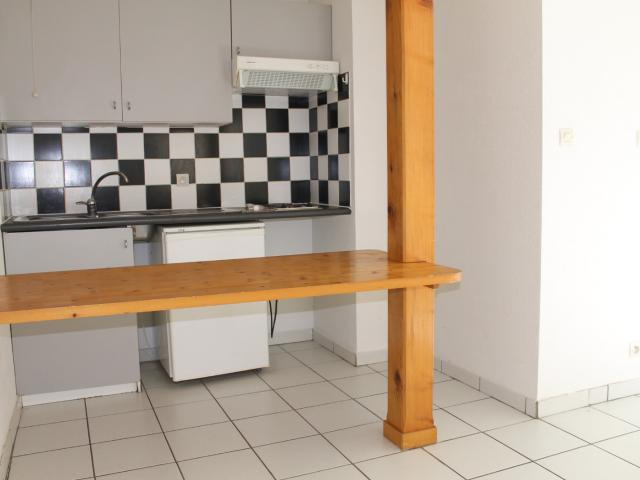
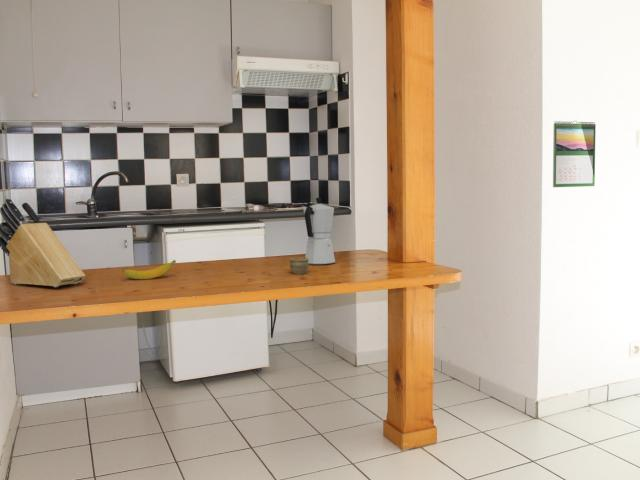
+ moka pot (317, 230)
+ knife block (36, 240)
+ calendar (574, 153)
+ banana (150, 270)
+ cup (298, 266)
